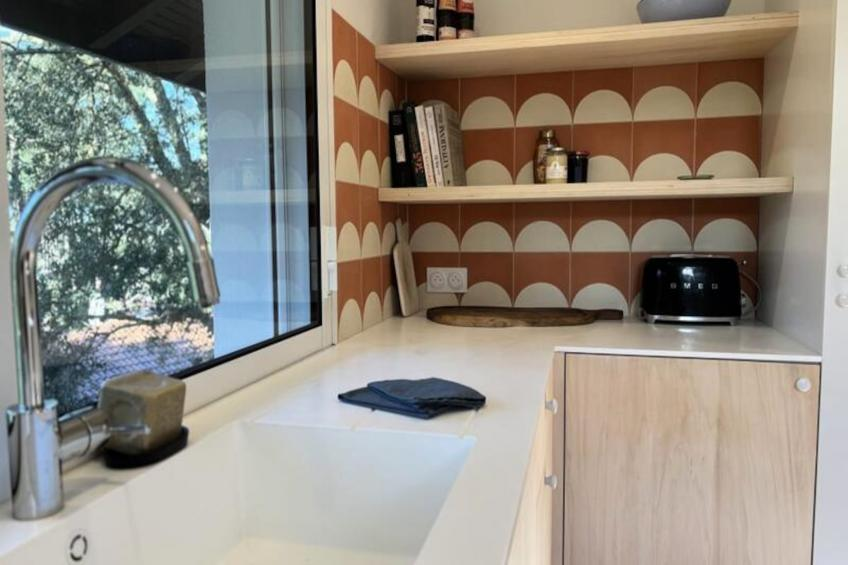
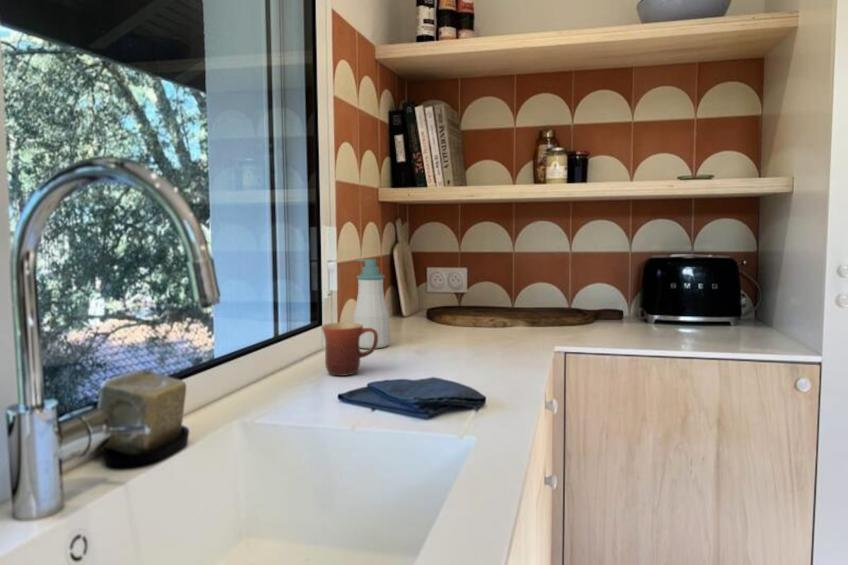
+ soap bottle (370, 302)
+ mug (350, 348)
